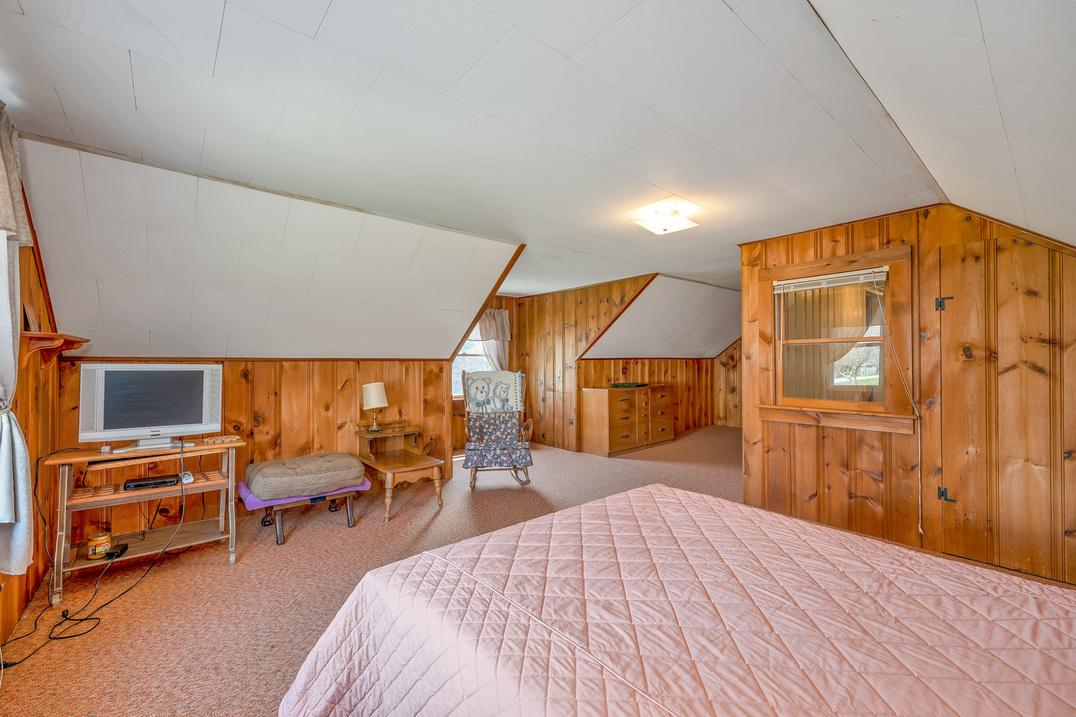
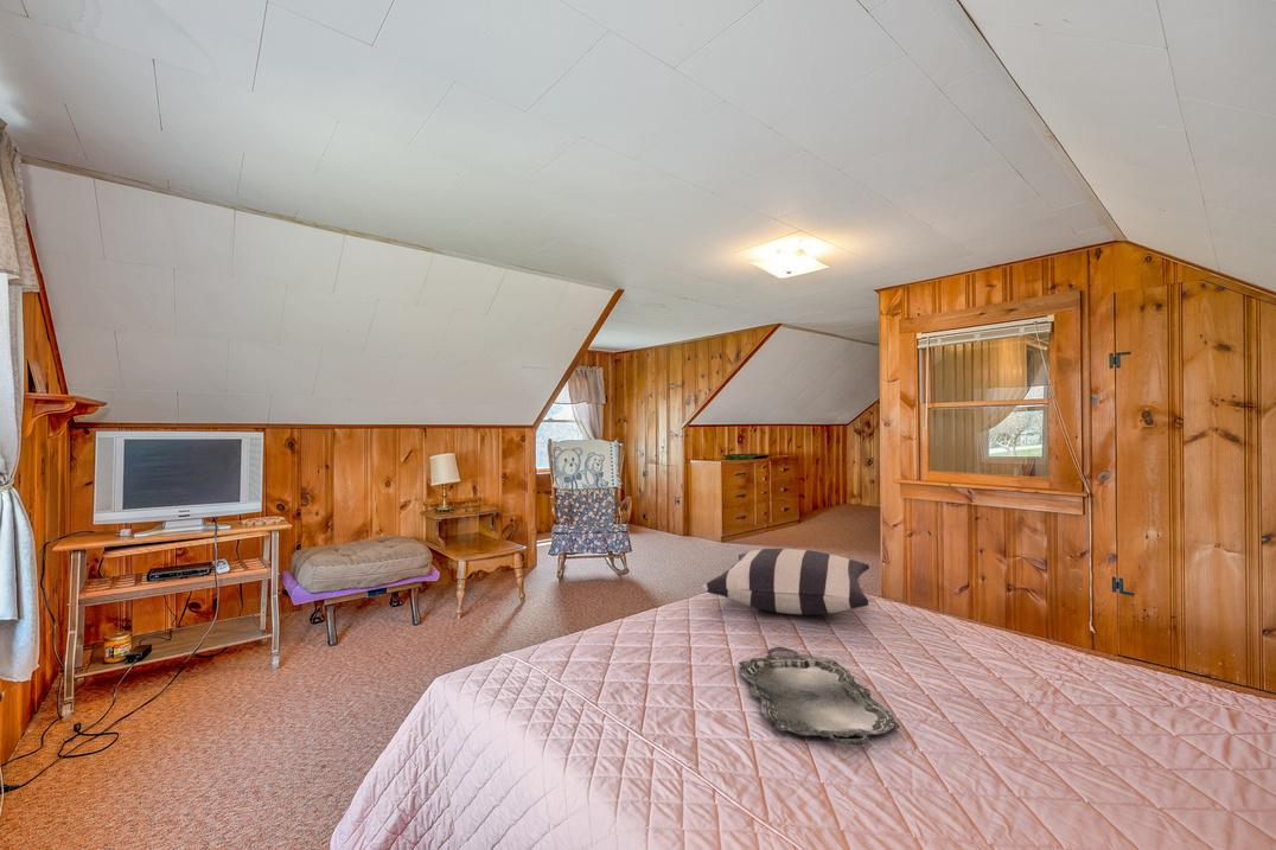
+ serving tray (809, 691)
+ pillow (791, 577)
